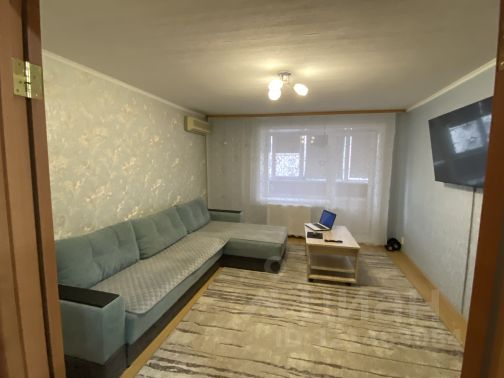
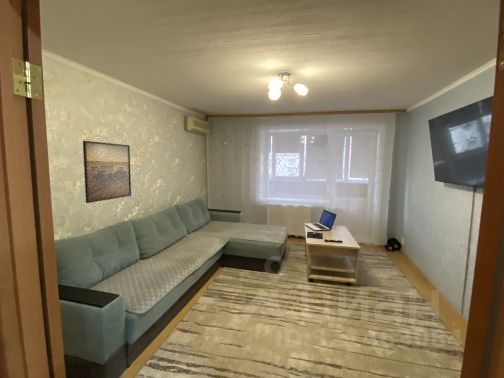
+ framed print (109, 171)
